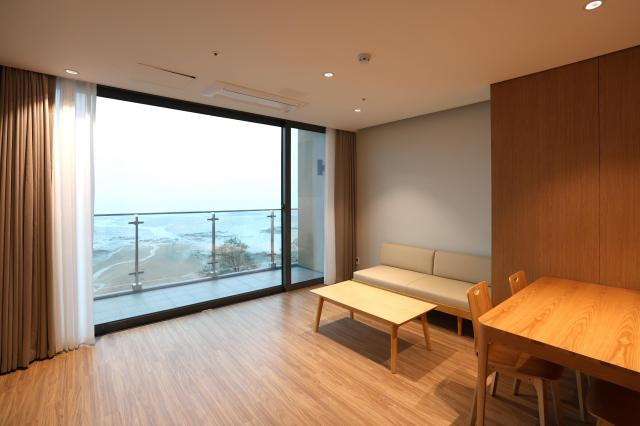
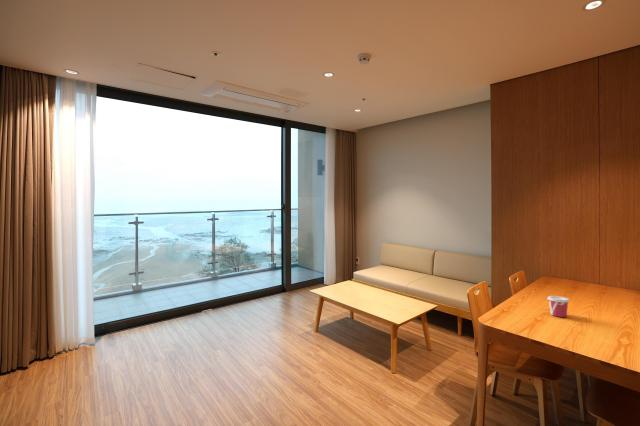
+ cup (558, 306)
